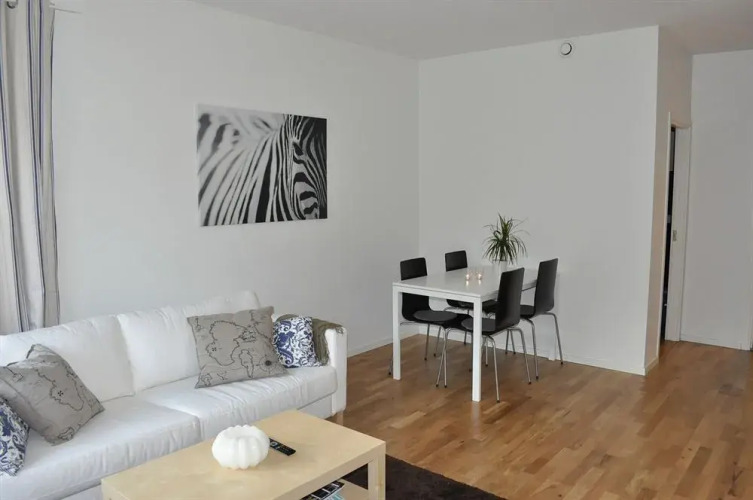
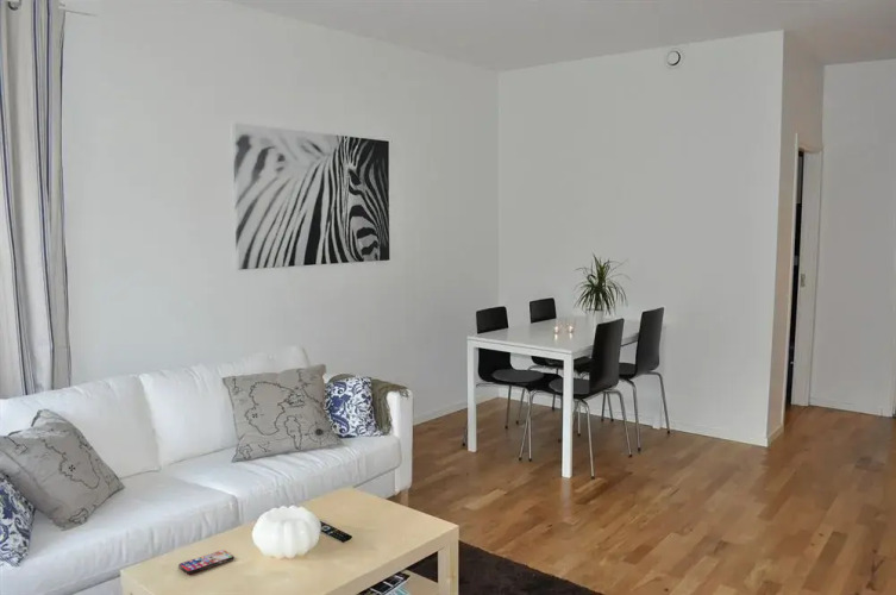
+ smartphone (206, 560)
